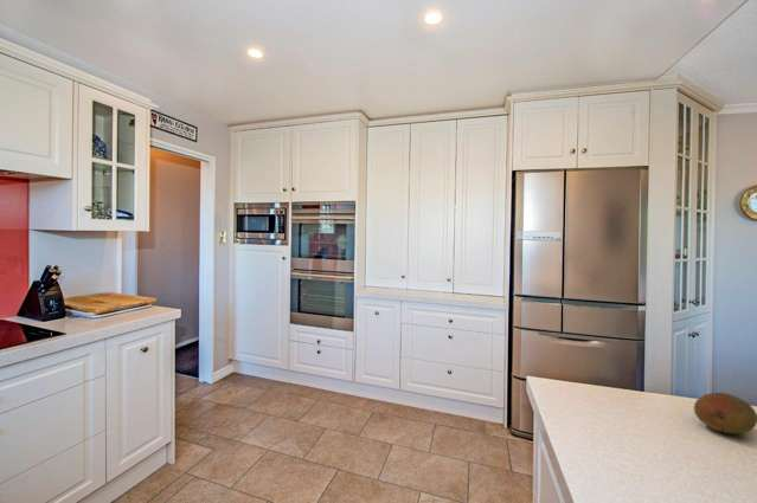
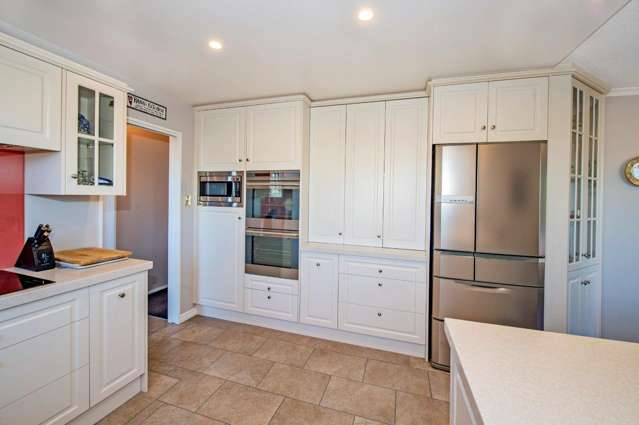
- fruit (724, 411)
